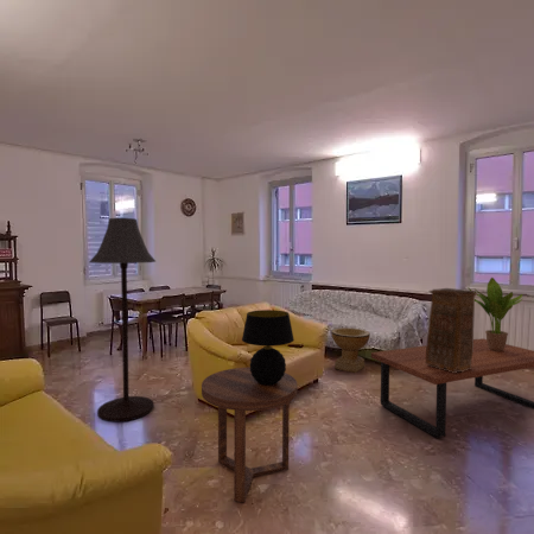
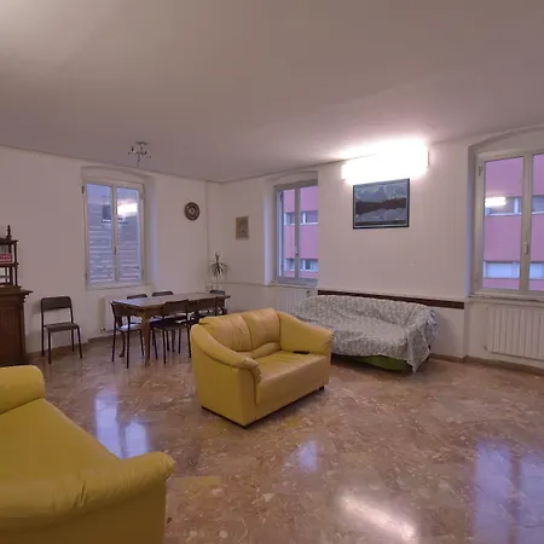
- decorative bowl (350, 349)
- table lamp (267, 347)
- decorative box (450, 328)
- potted plant (489, 313)
- side table (244, 428)
- floor lamp (125, 316)
- coffee table (463, 379)
